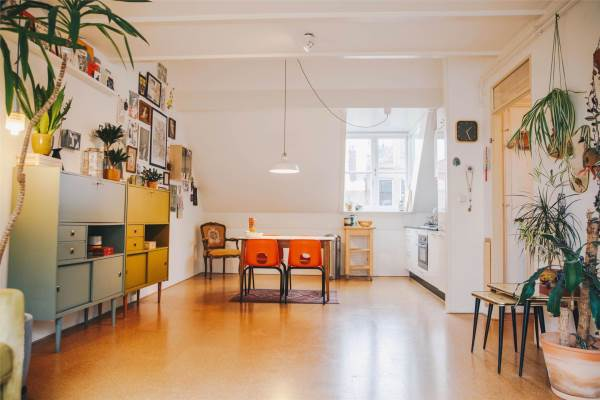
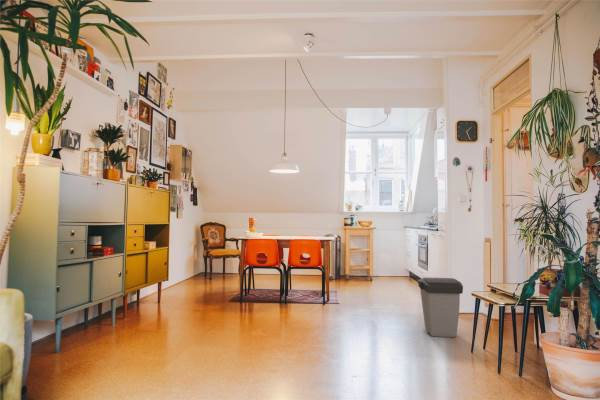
+ trash can (439, 305)
